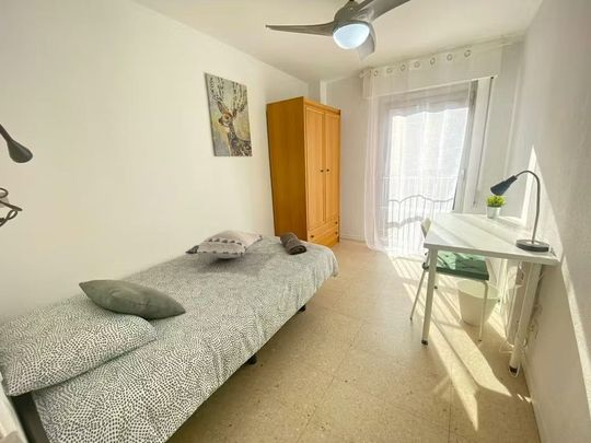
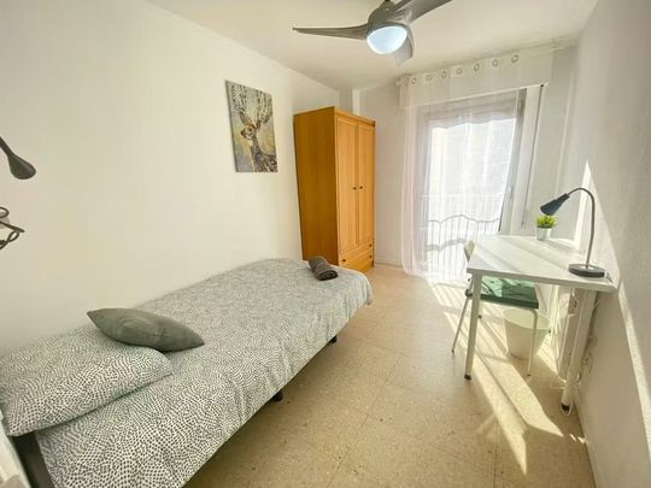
- decorative pillow (228, 244)
